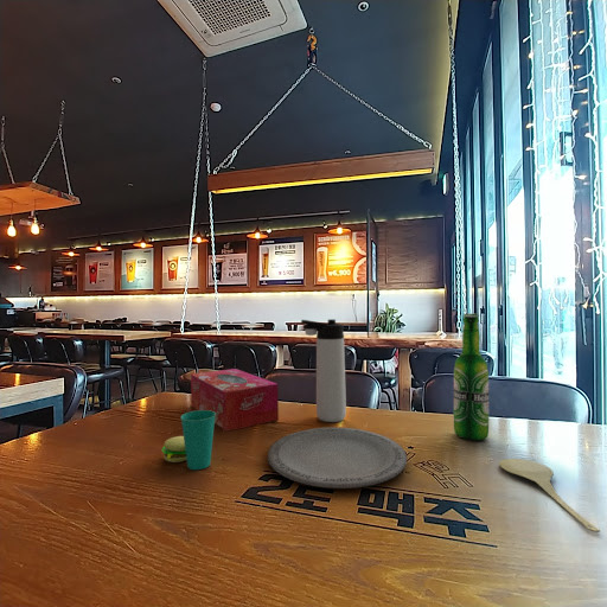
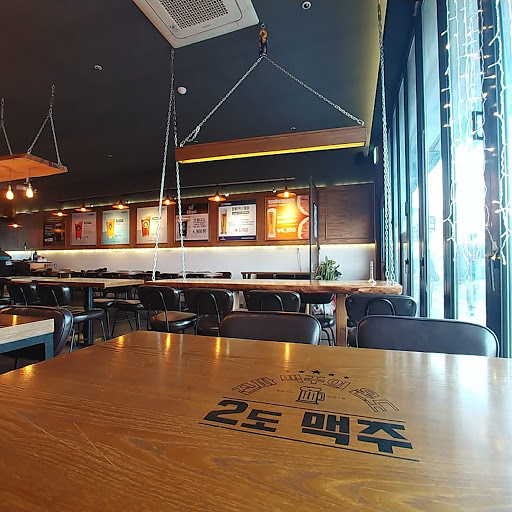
- beer bottle (469, 375)
- thermos bottle (322, 369)
- plate (336, 454)
- spoon (547, 486)
- cup (189, 436)
- tissue box (231, 395)
